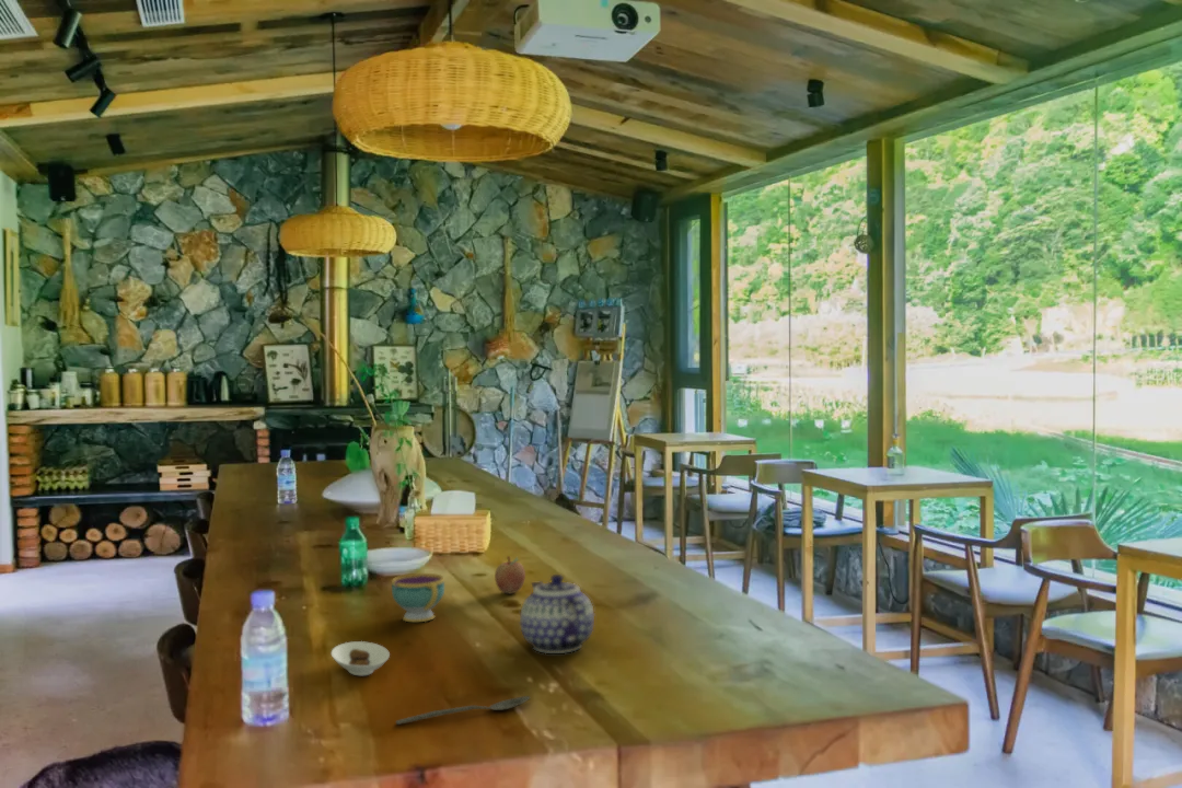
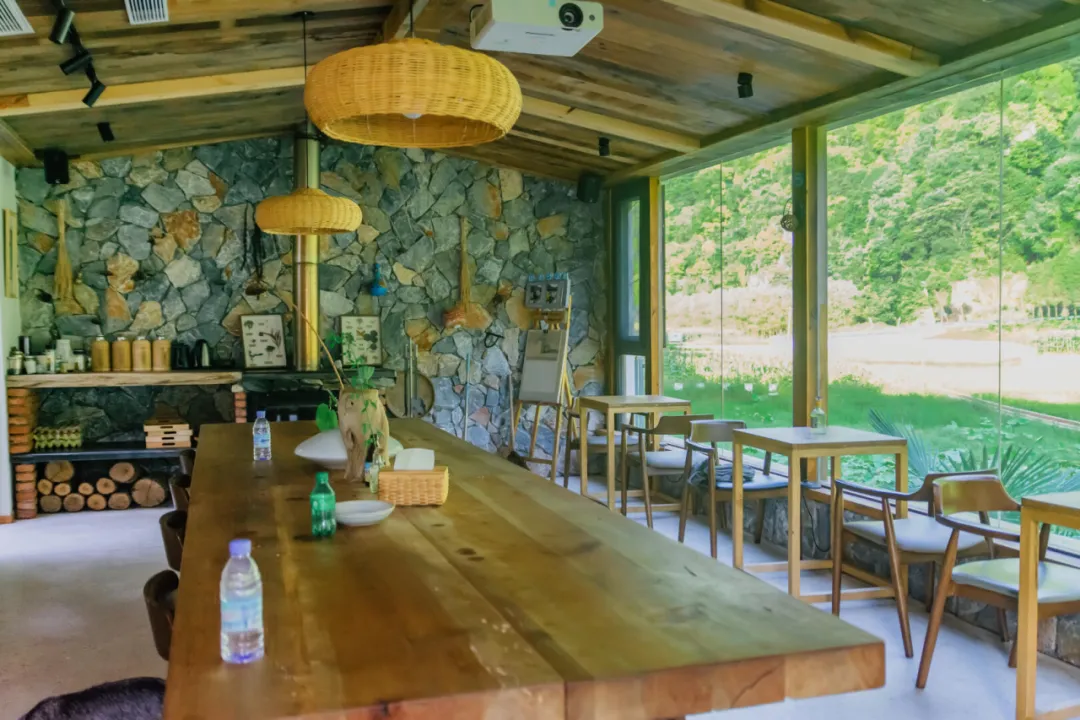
- teacup (418, 598)
- fruit (510, 573)
- teapot (556, 610)
- spoon (464, 709)
- saucer (360, 659)
